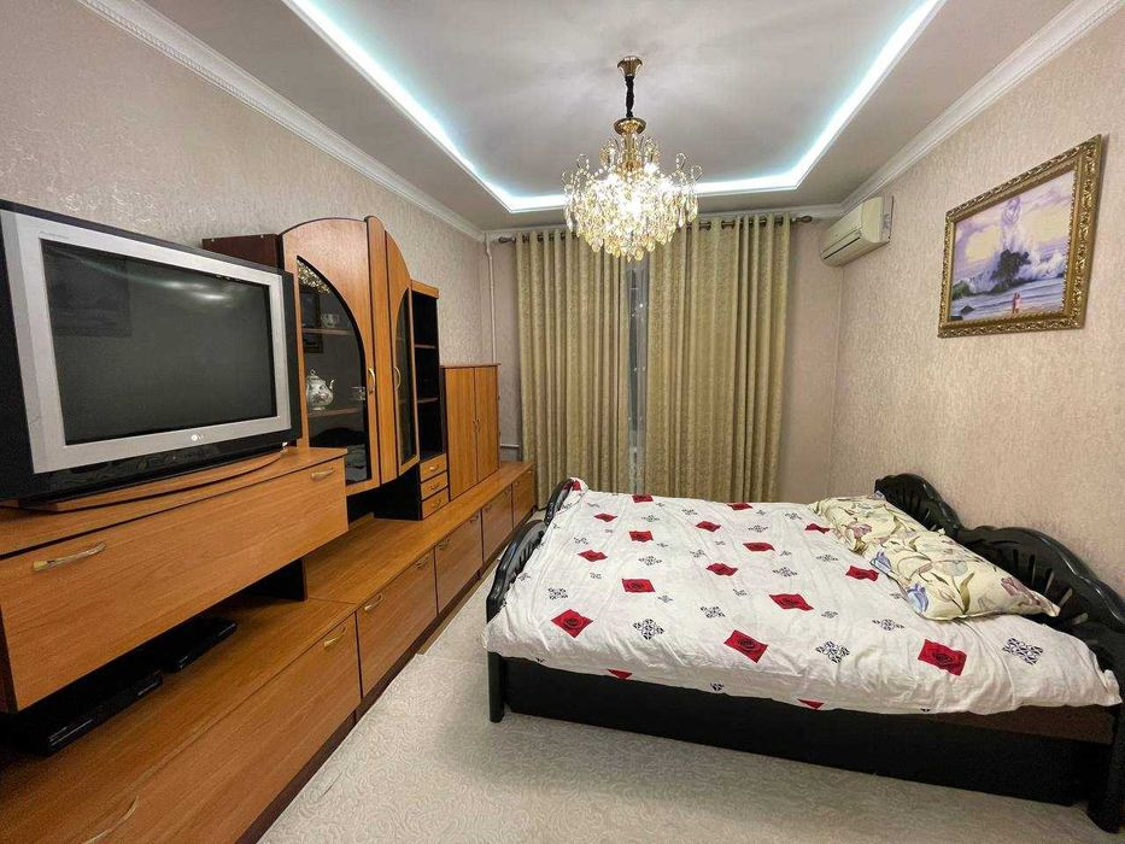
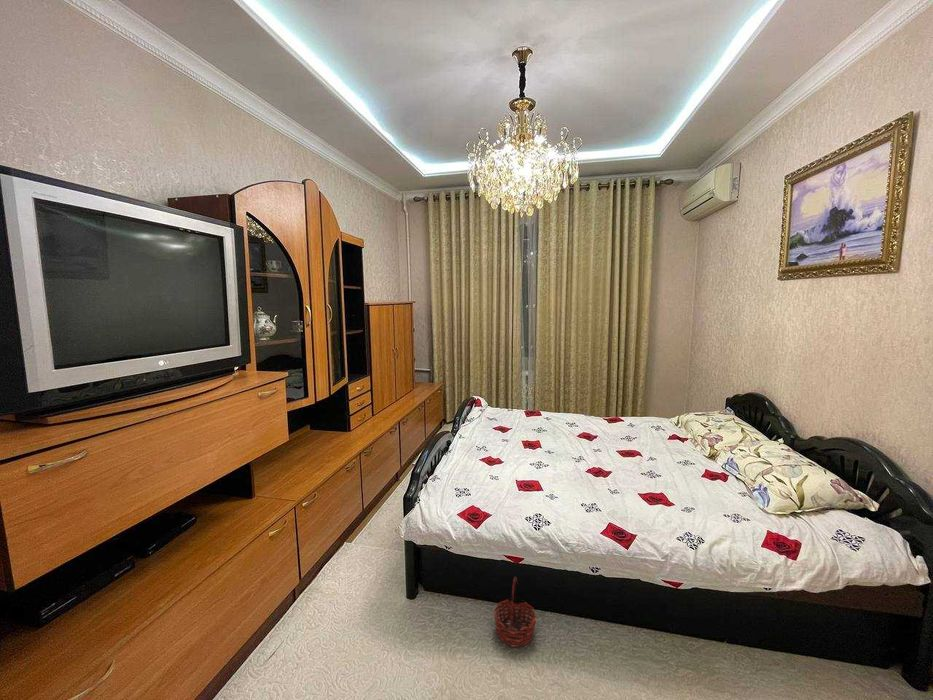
+ basket (514, 606)
